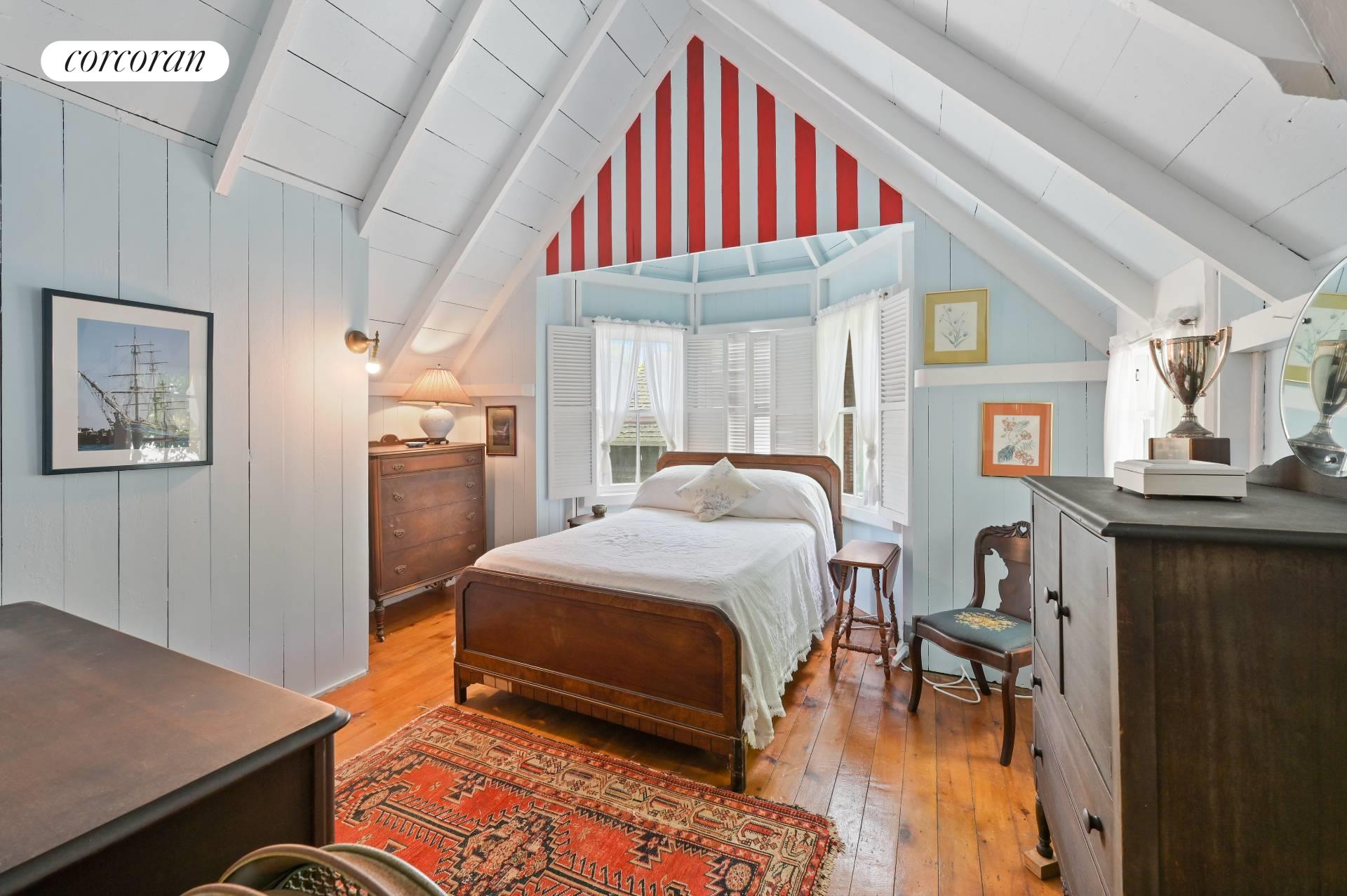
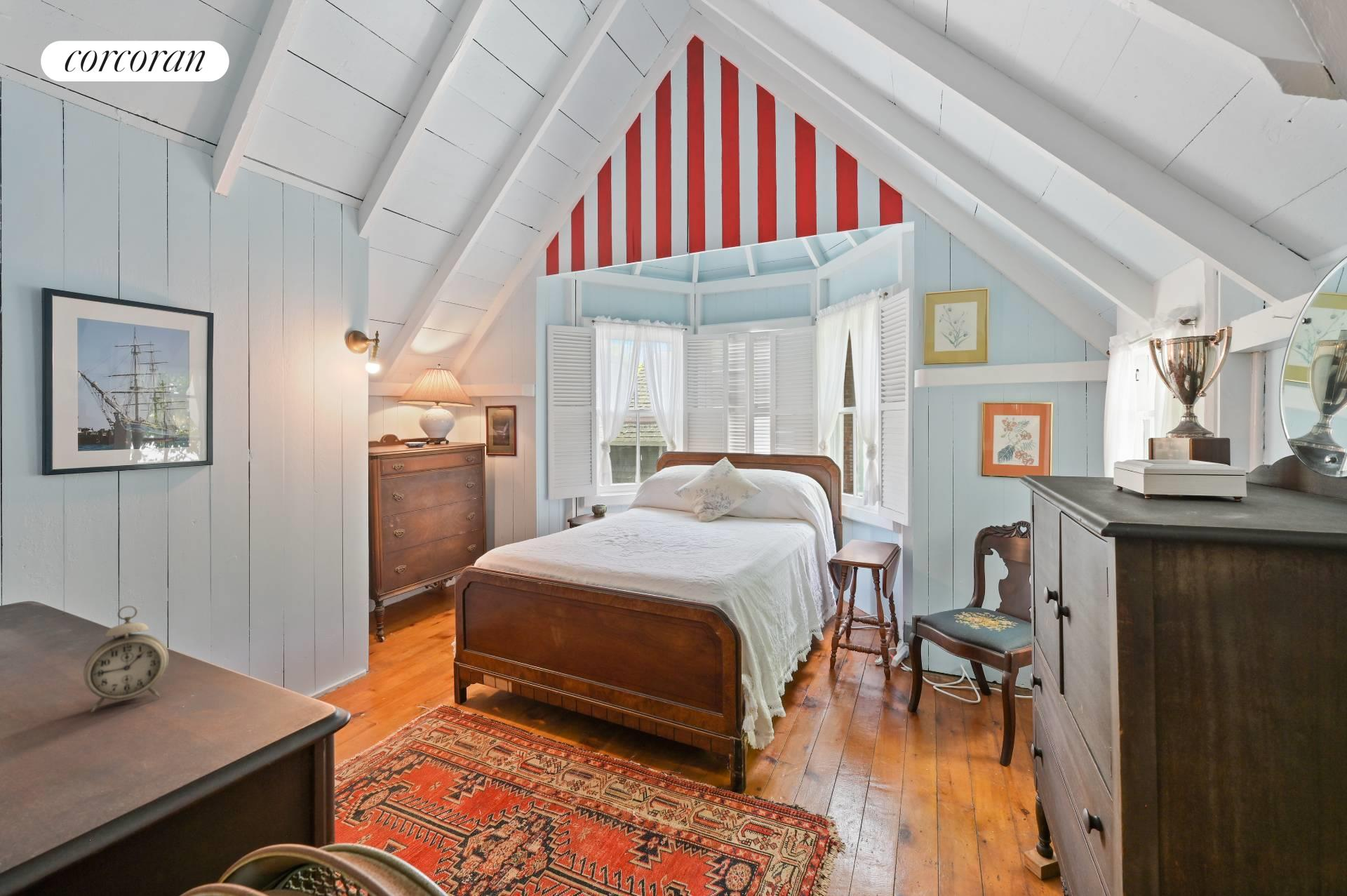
+ alarm clock (127, 653)
